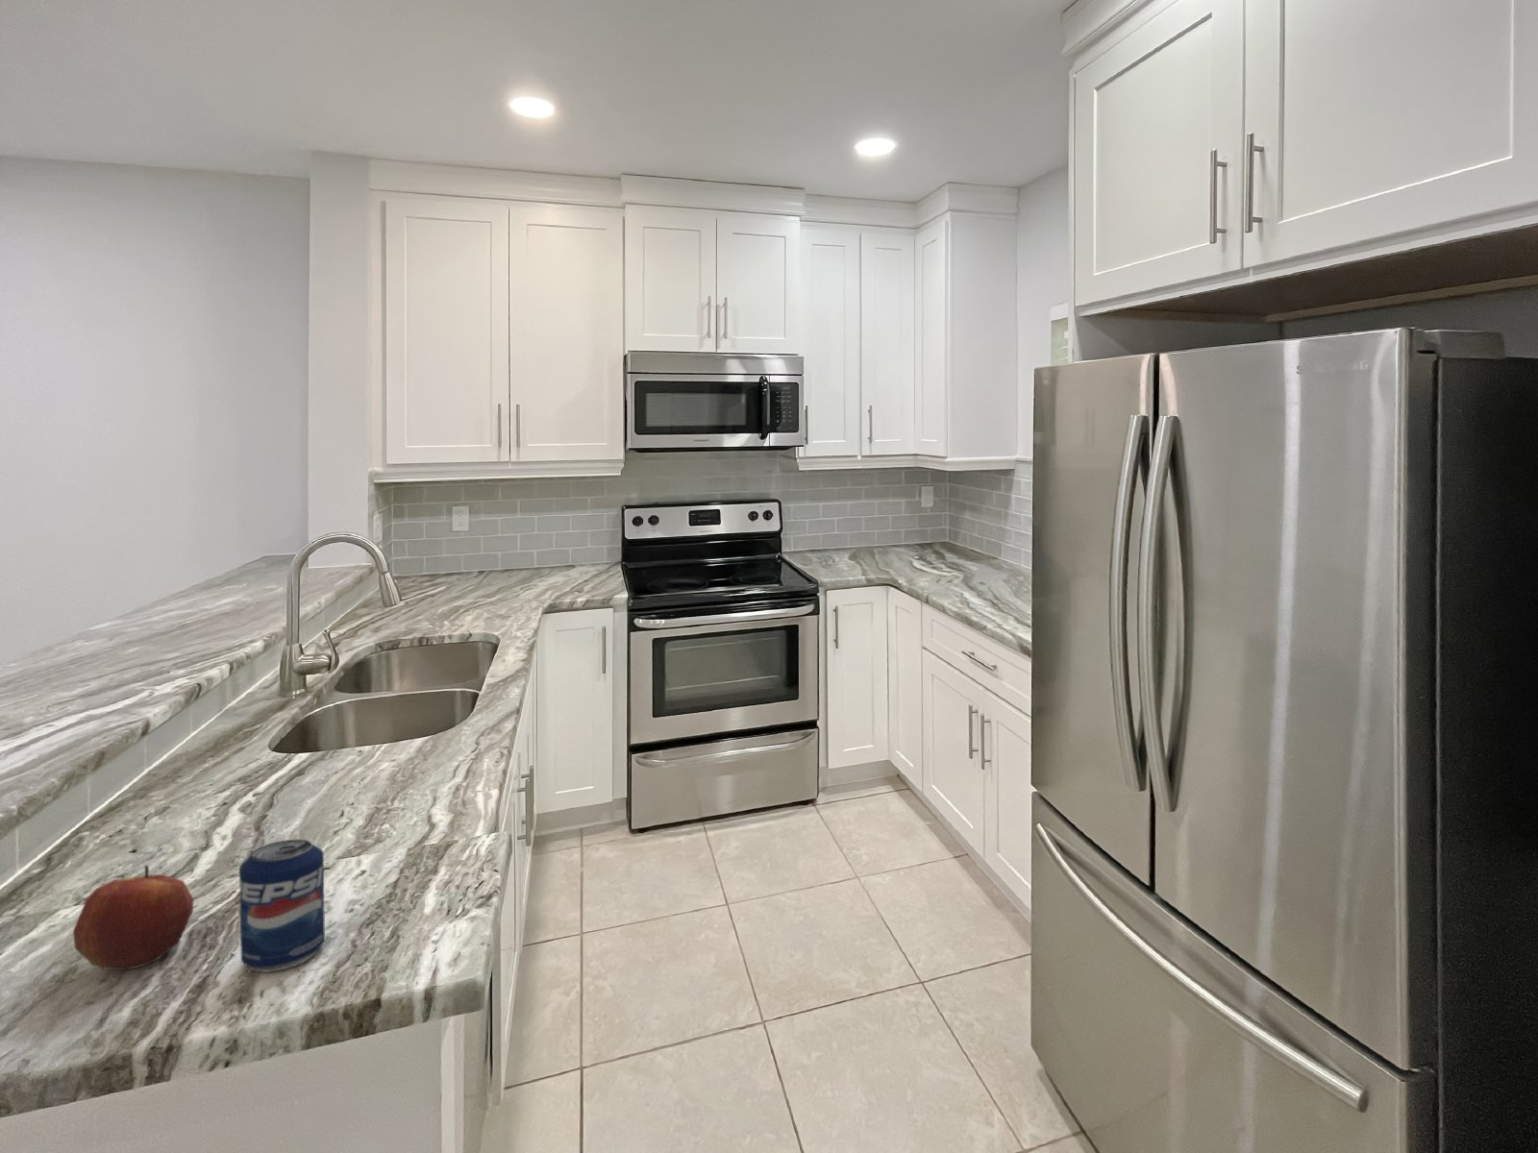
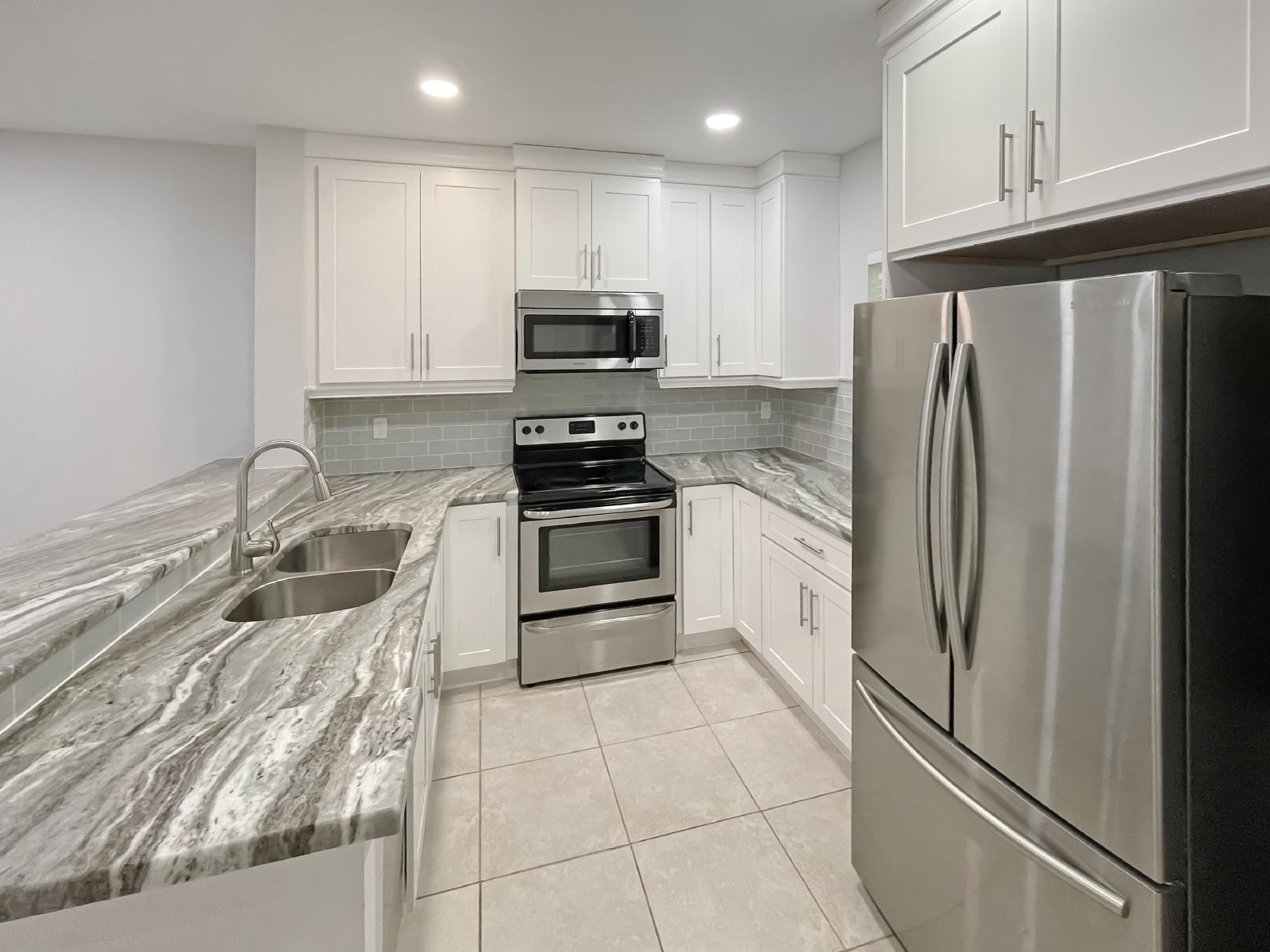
- apple (133, 916)
- beverage can (282, 901)
